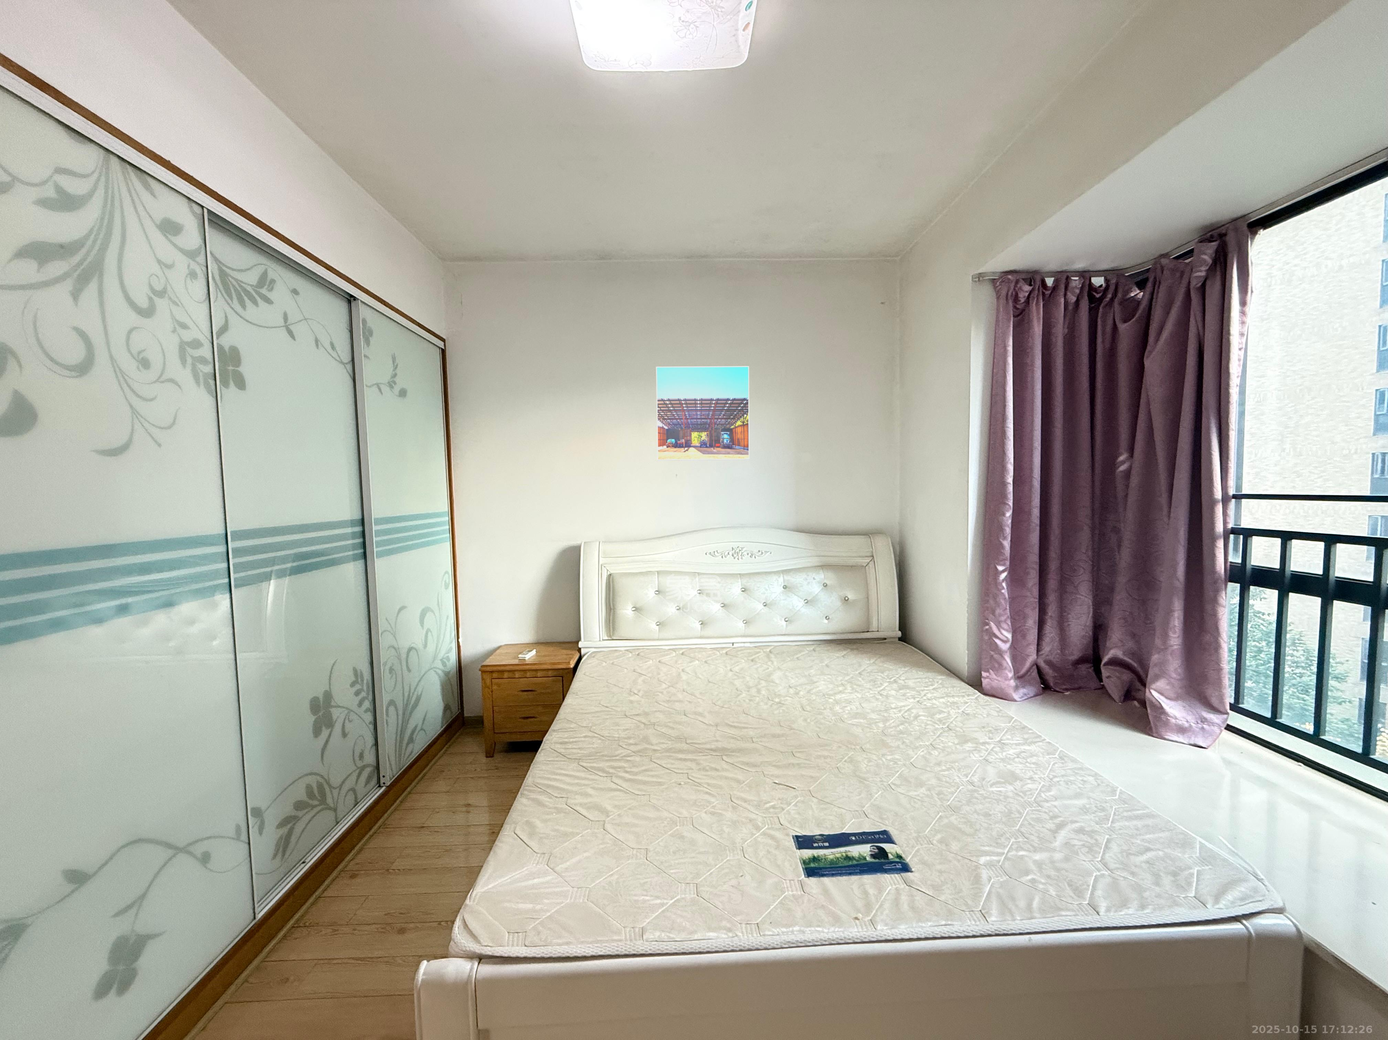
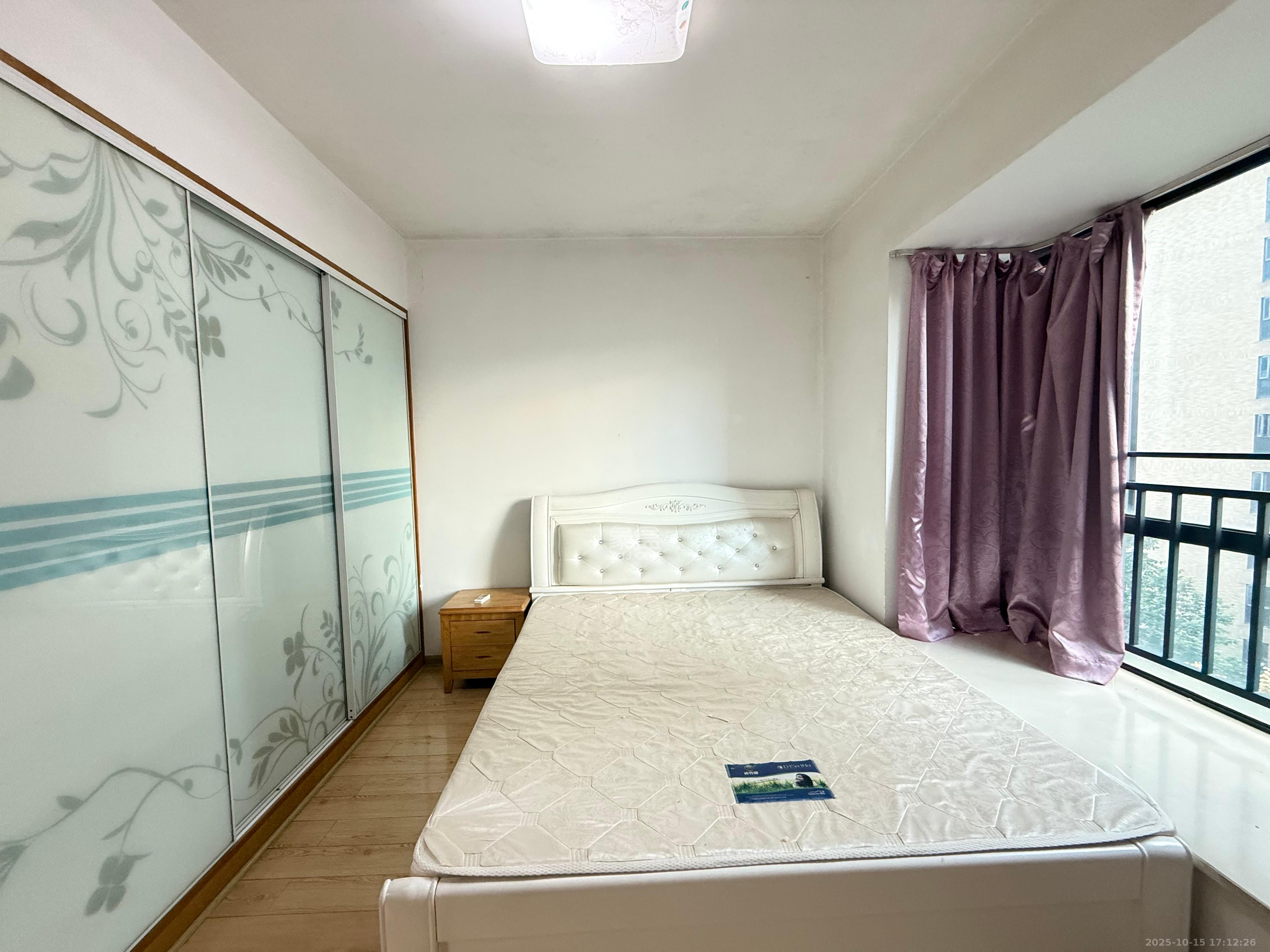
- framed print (703, 413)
